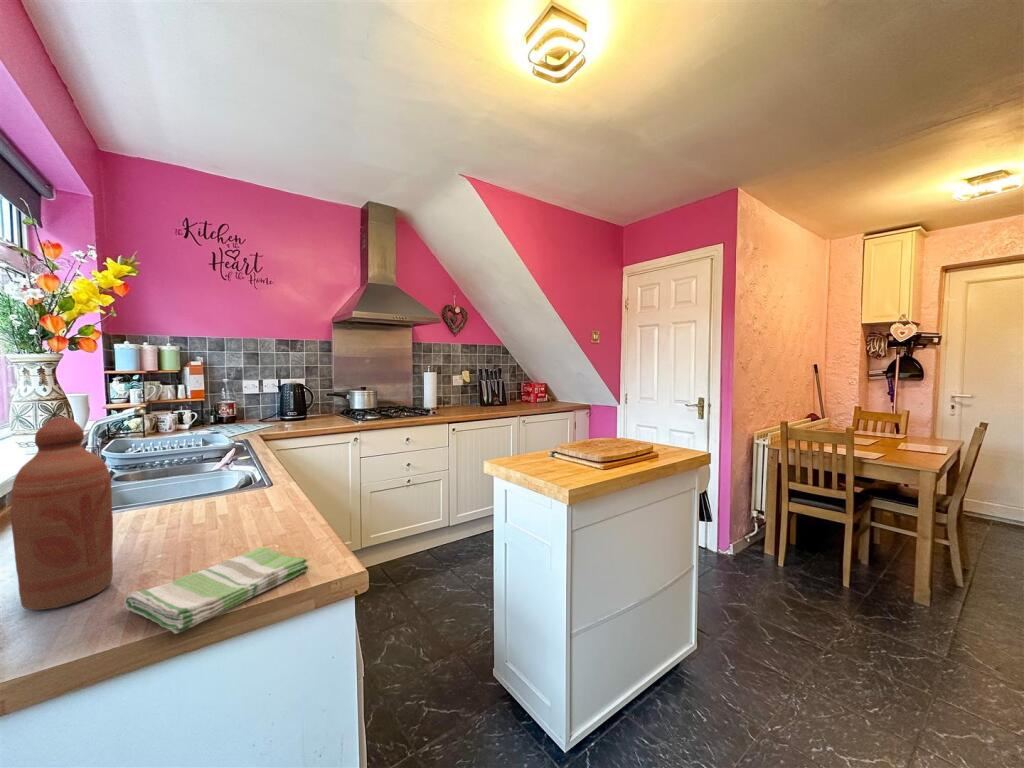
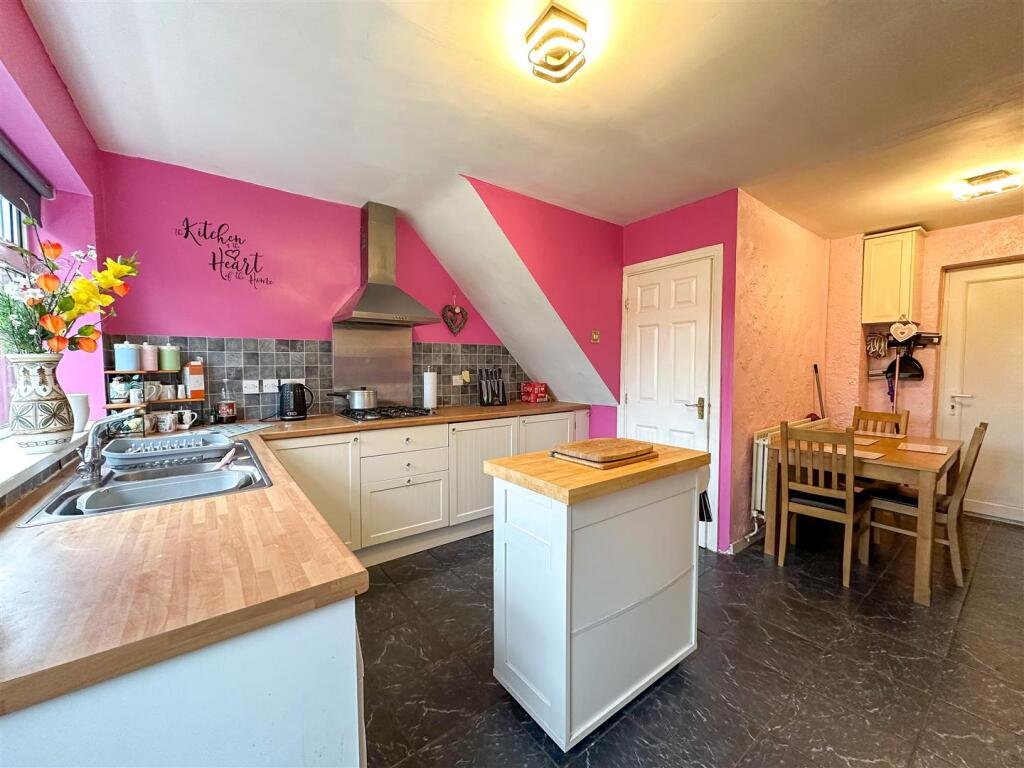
- bottle (64, 506)
- dish towel (224, 579)
